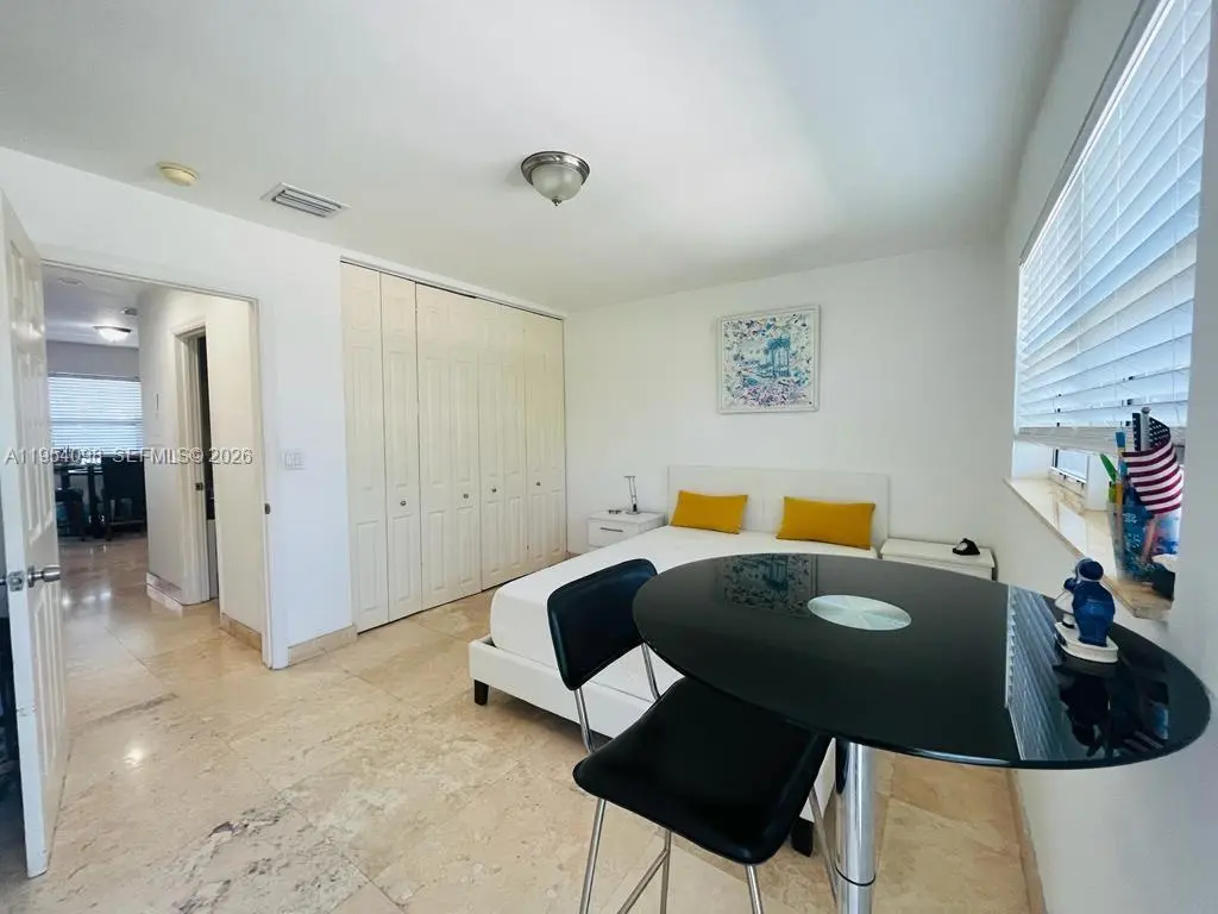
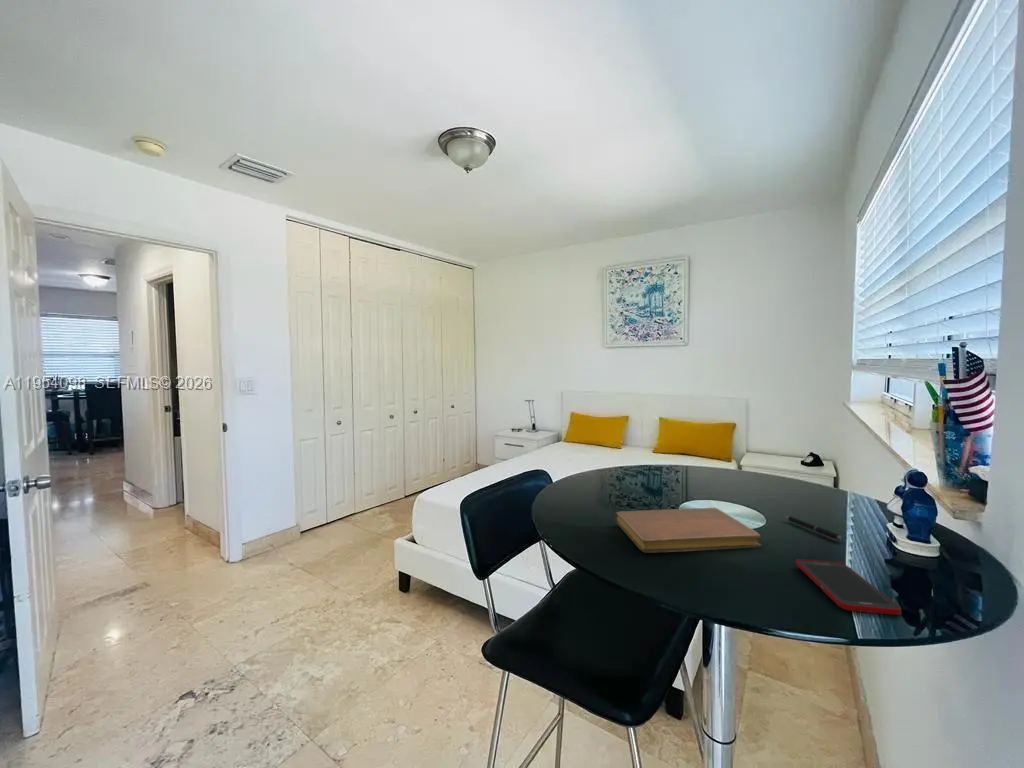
+ notebook (682, 527)
+ pen (810, 526)
+ cell phone (842, 584)
